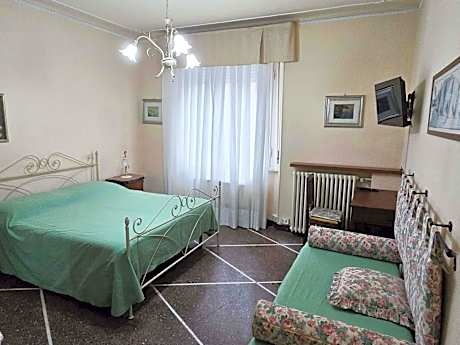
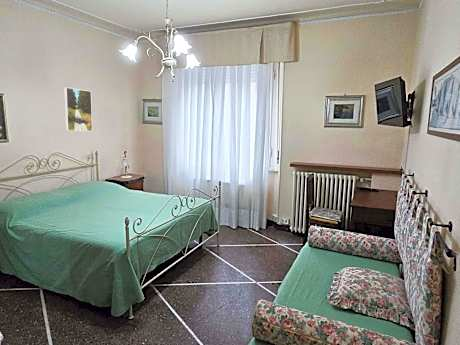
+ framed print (79, 110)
